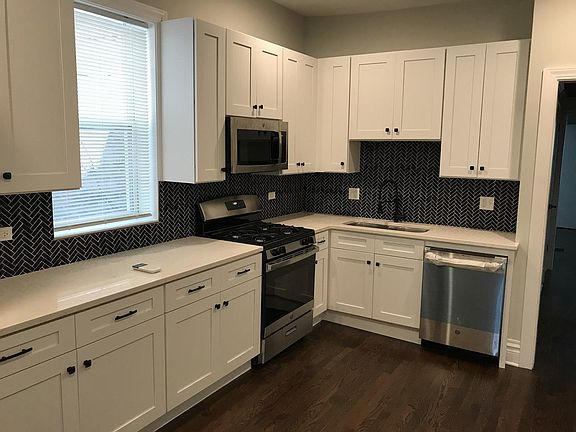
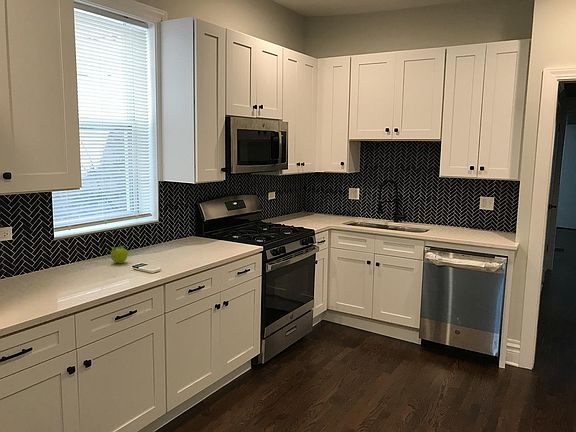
+ fruit (119, 254)
